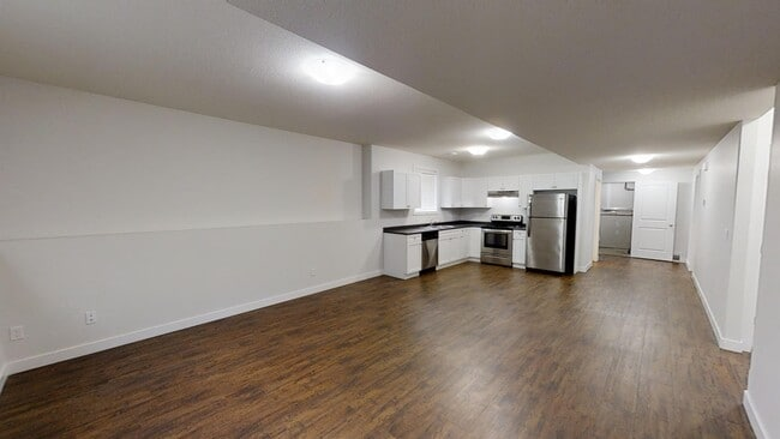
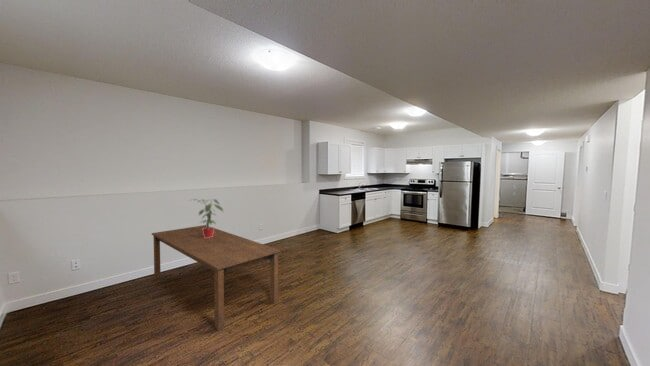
+ dining table (209, 264)
+ potted plant (207, 217)
